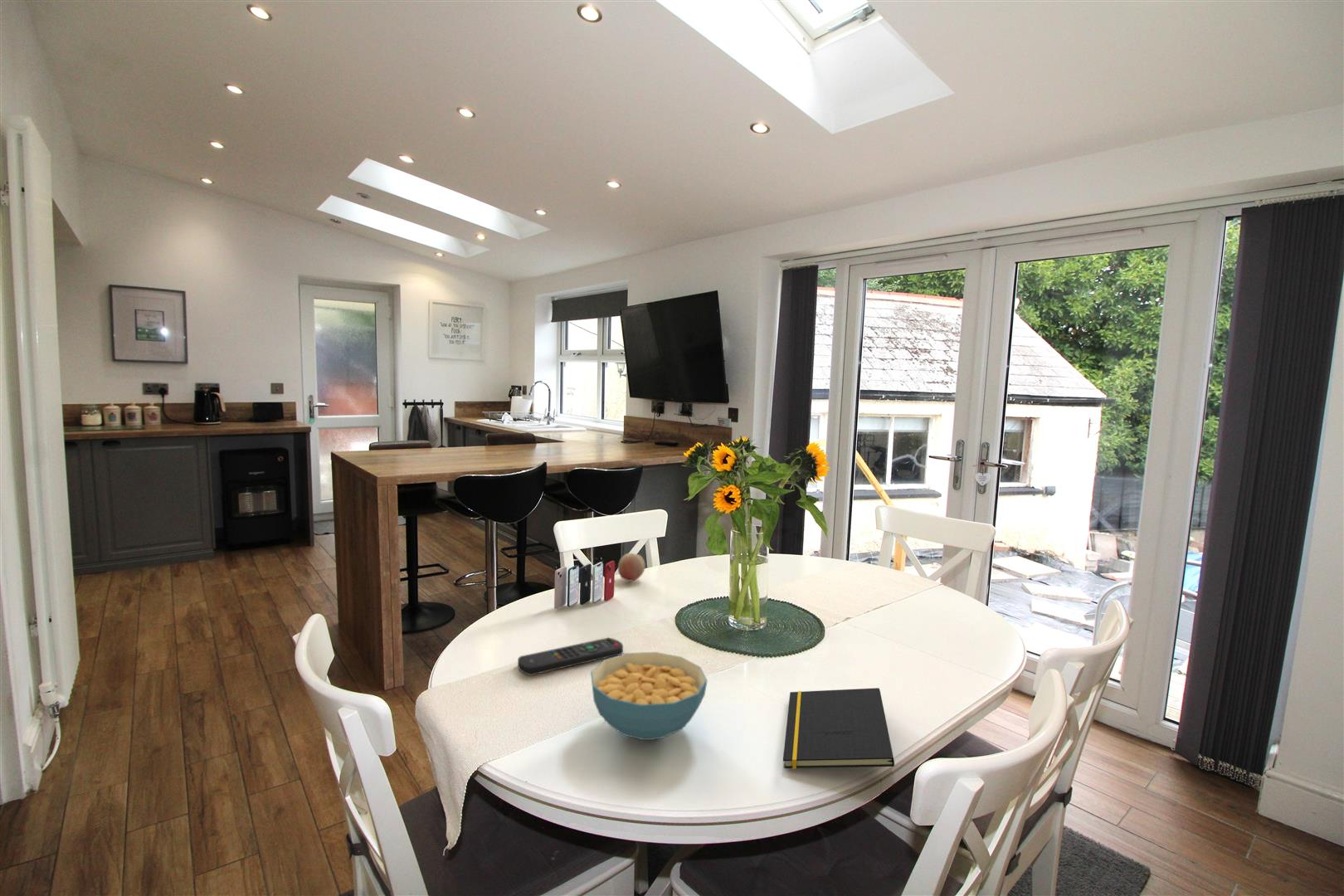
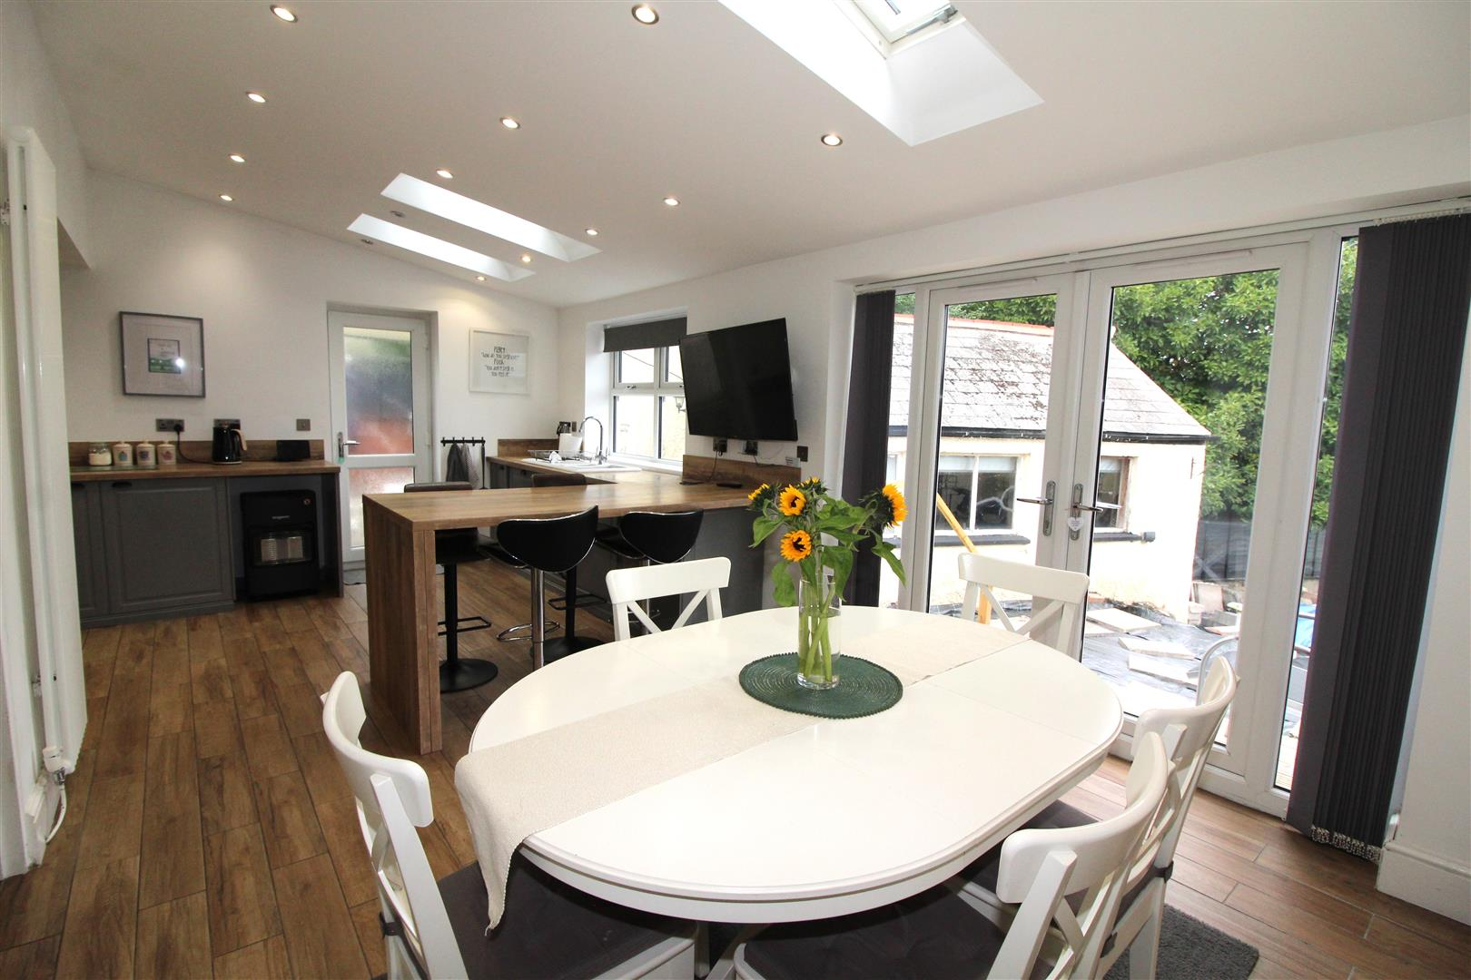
- cereal bowl (647, 703)
- remote control (572, 655)
- fruit (631, 567)
- notepad (835, 724)
- smartphone (586, 584)
